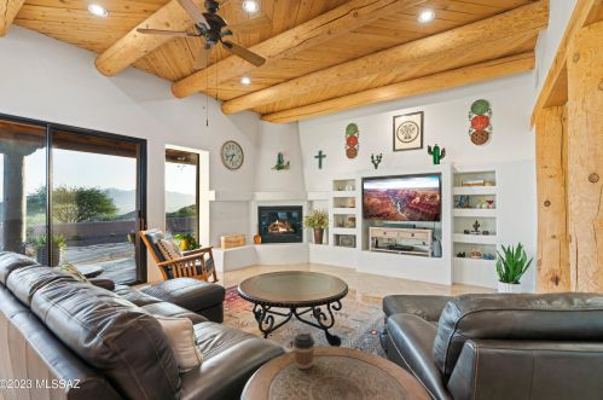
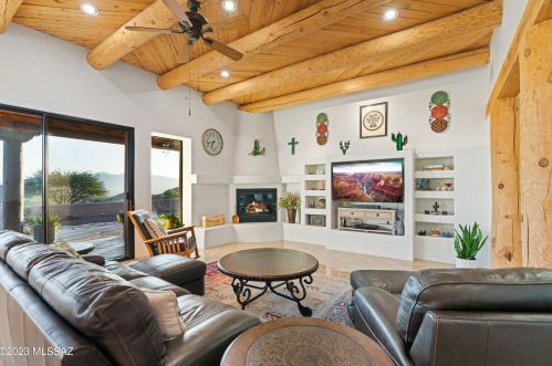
- coffee cup (303, 349)
